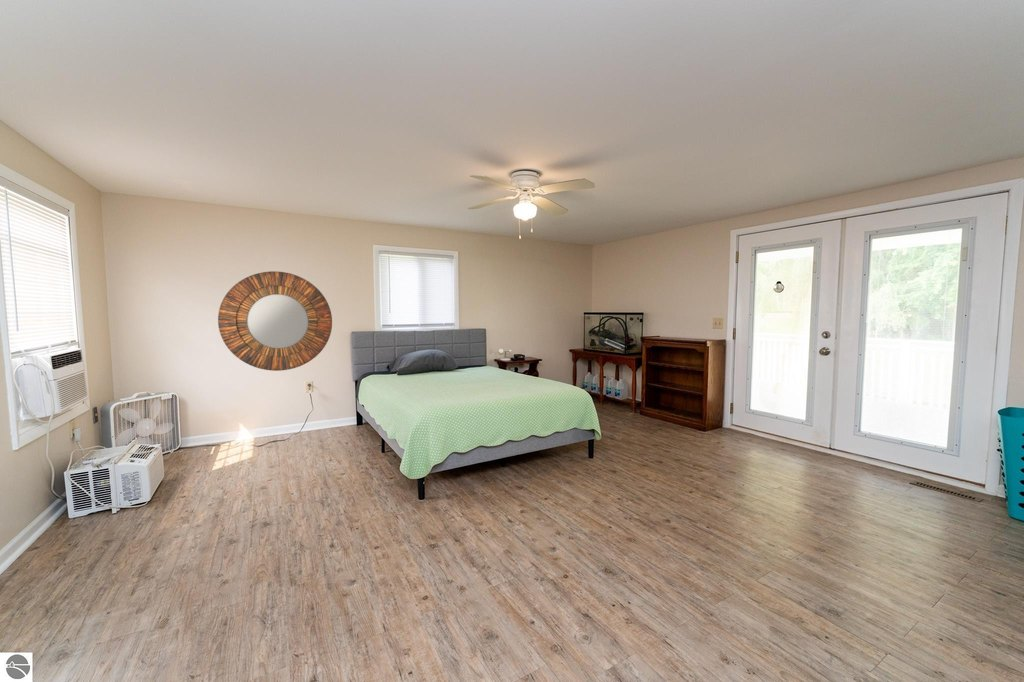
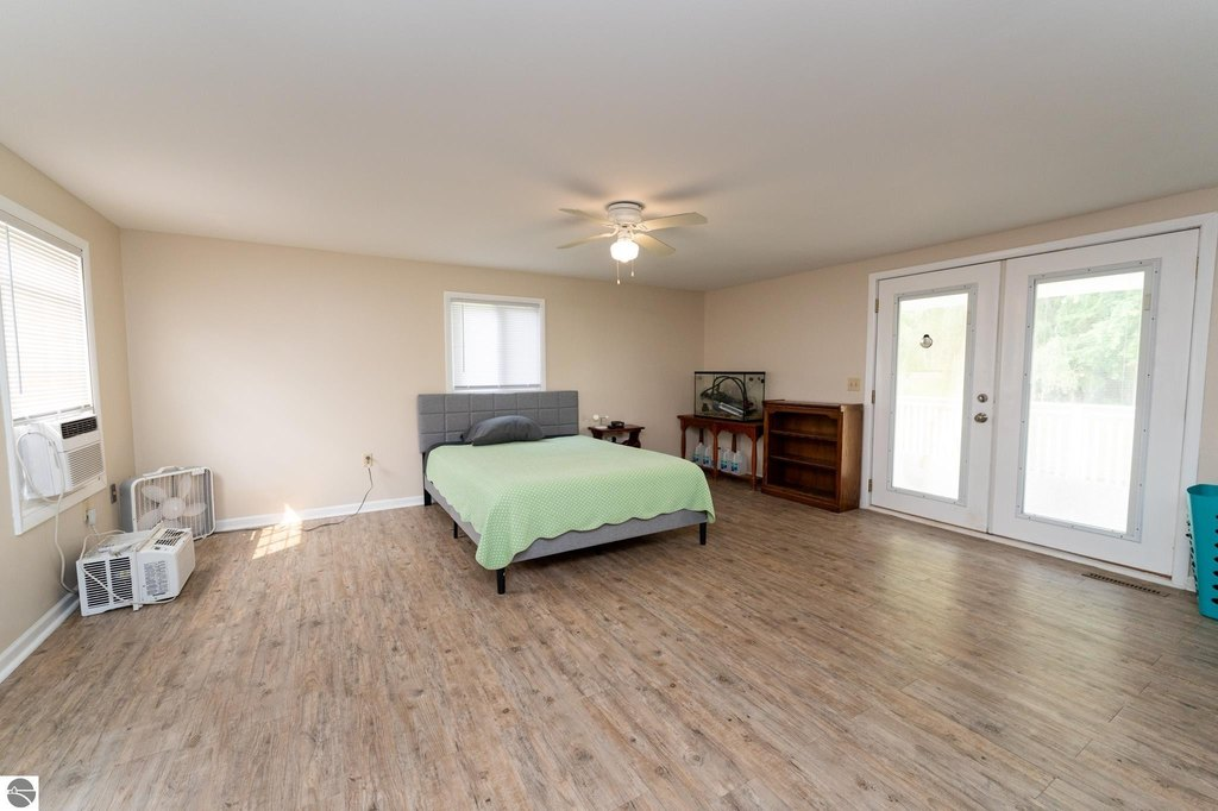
- home mirror (278, 321)
